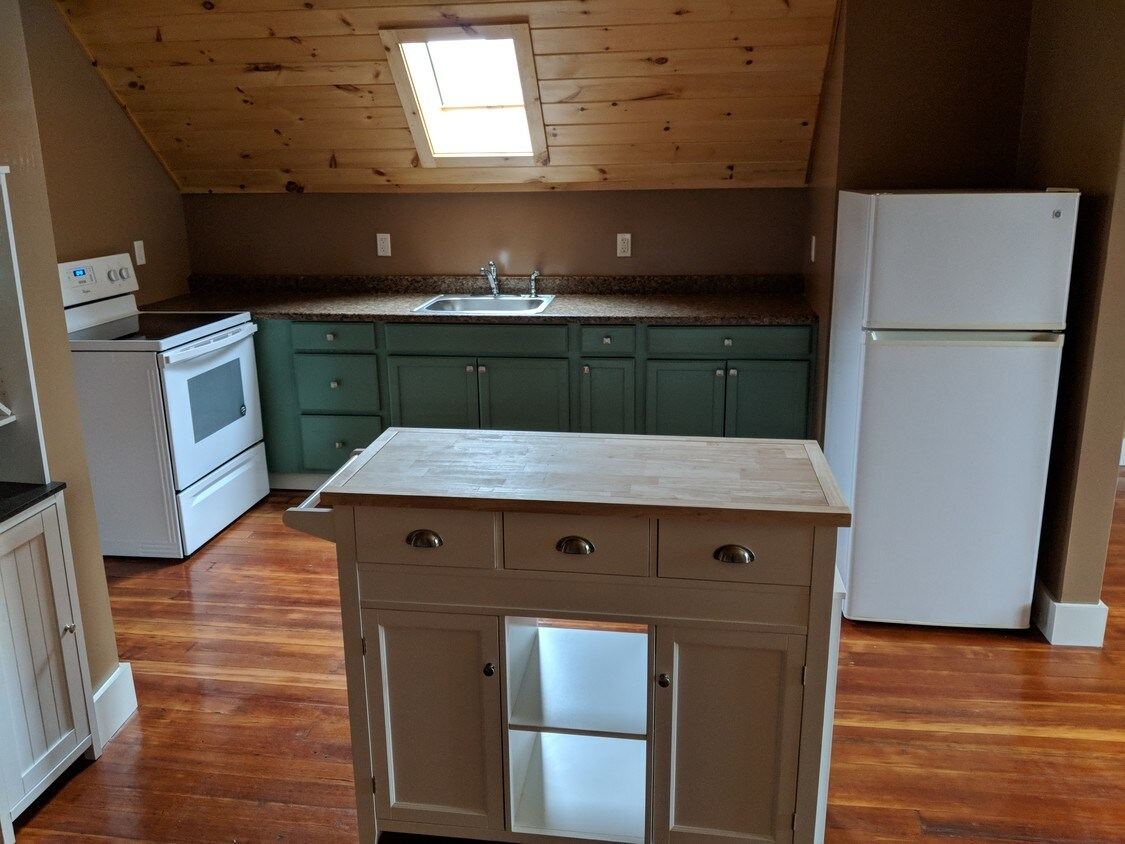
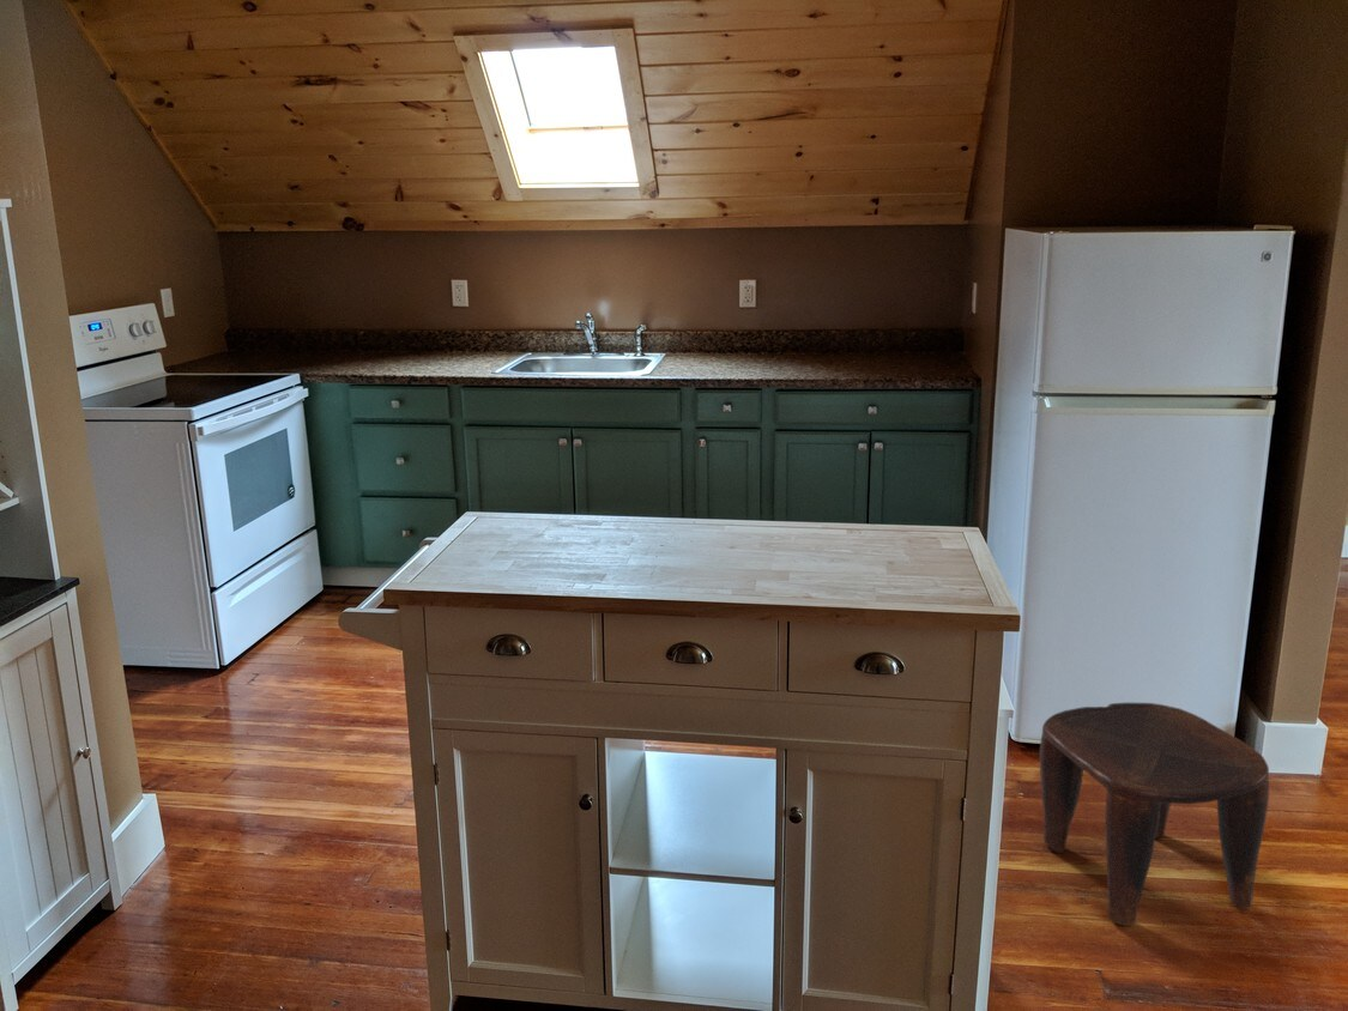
+ stool (1146, 810)
